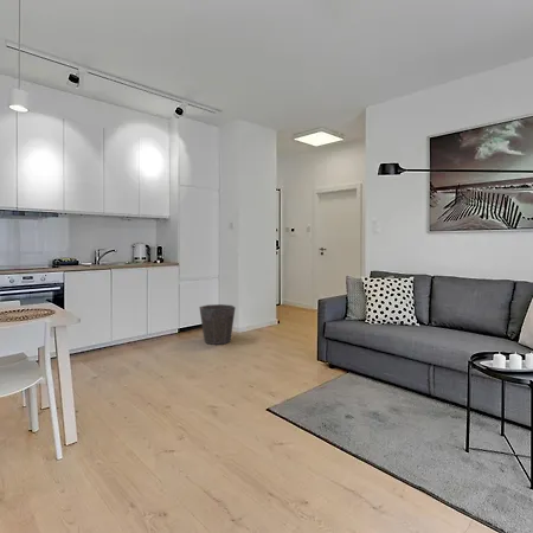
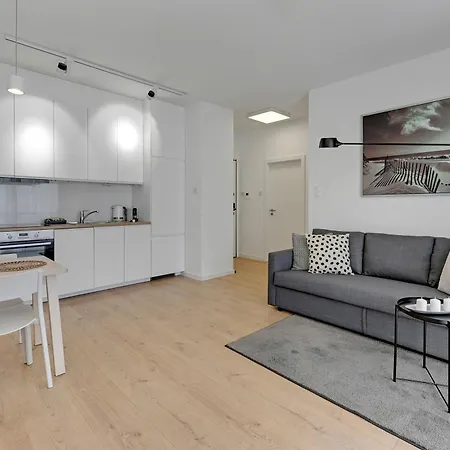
- waste bin (217, 323)
